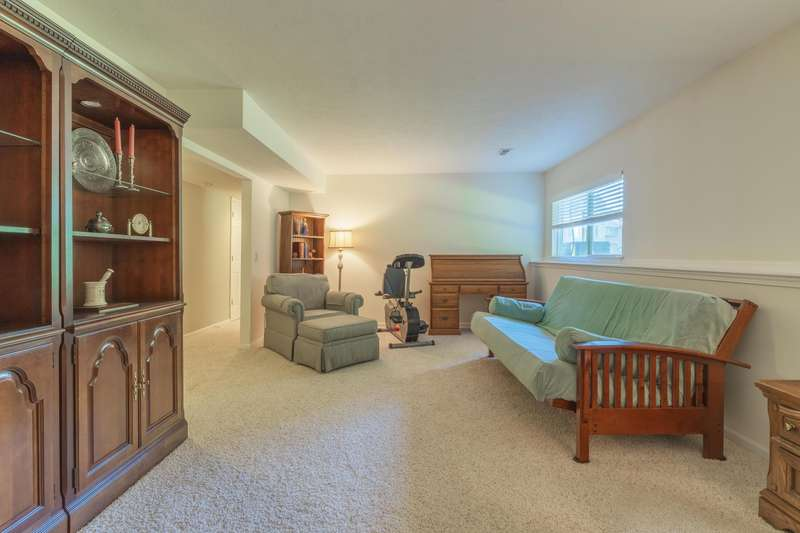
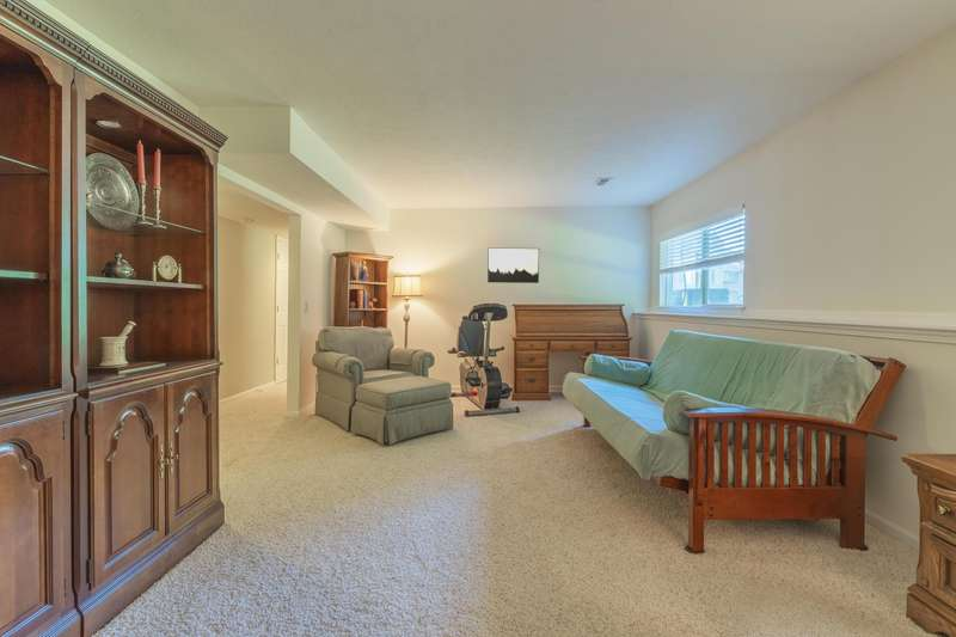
+ wall art (513, 265)
